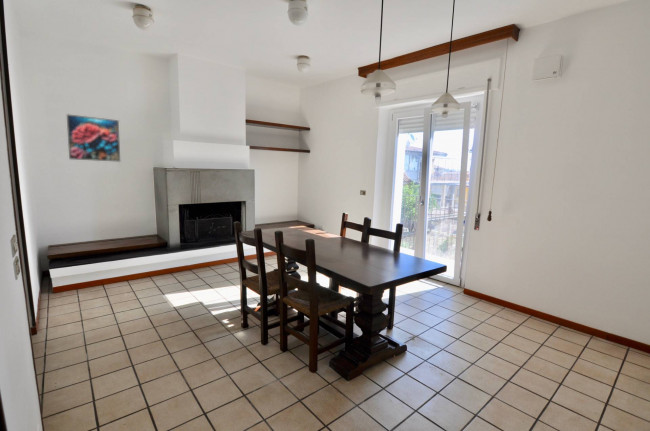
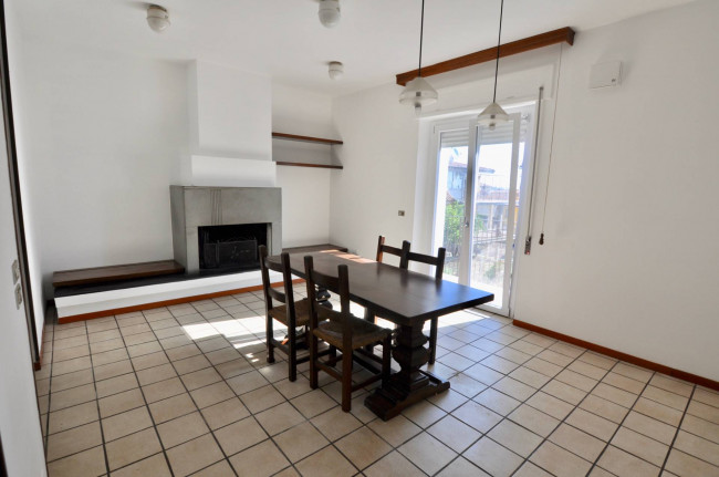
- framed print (94, 139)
